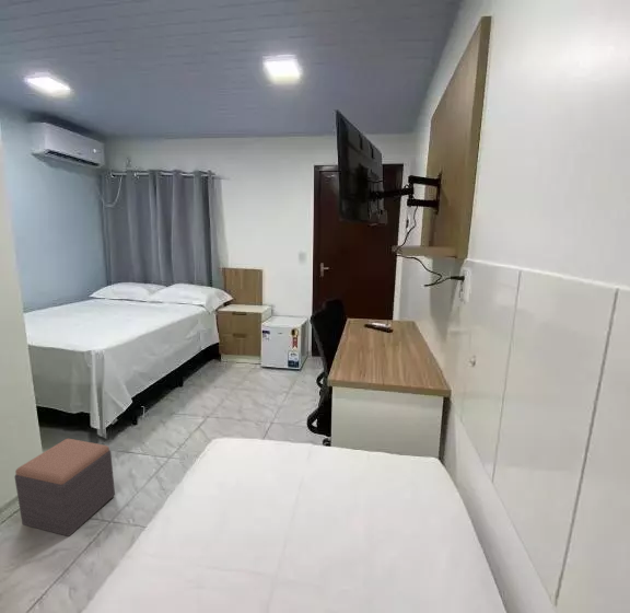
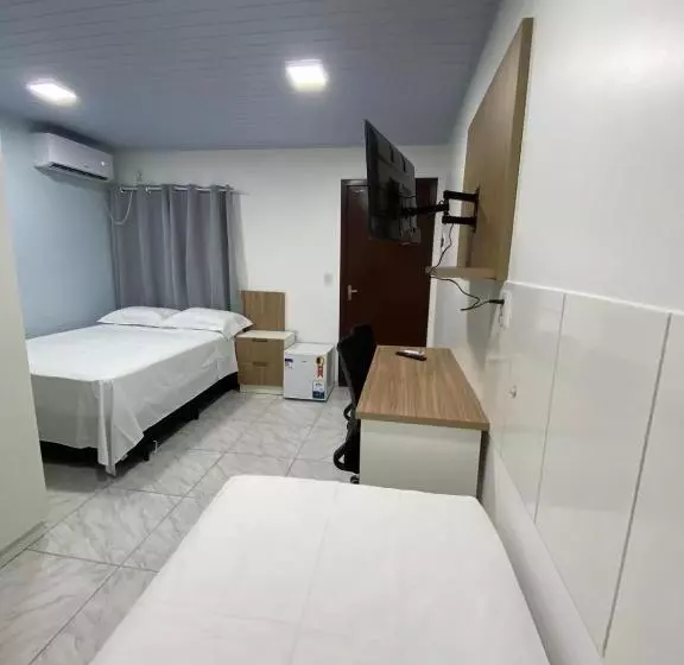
- footstool (68, 482)
